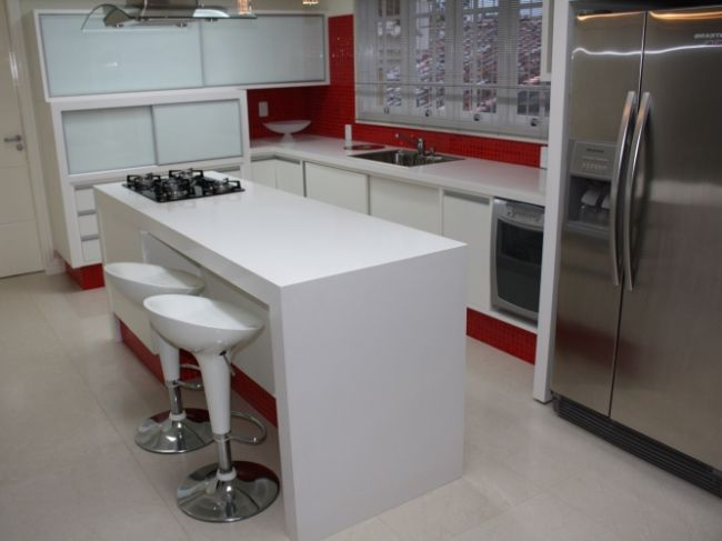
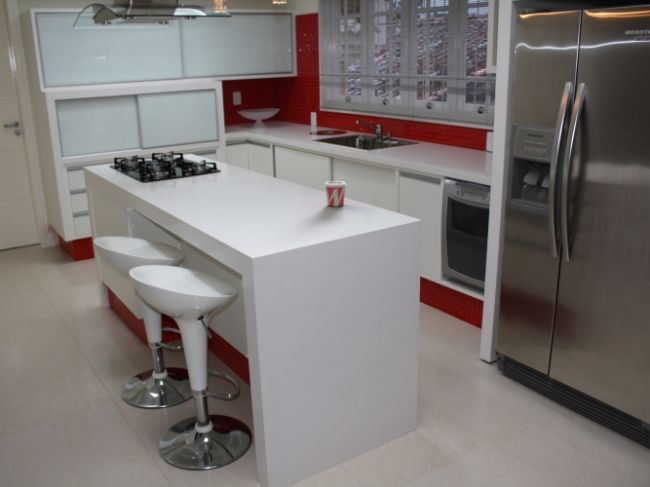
+ cup (335, 193)
